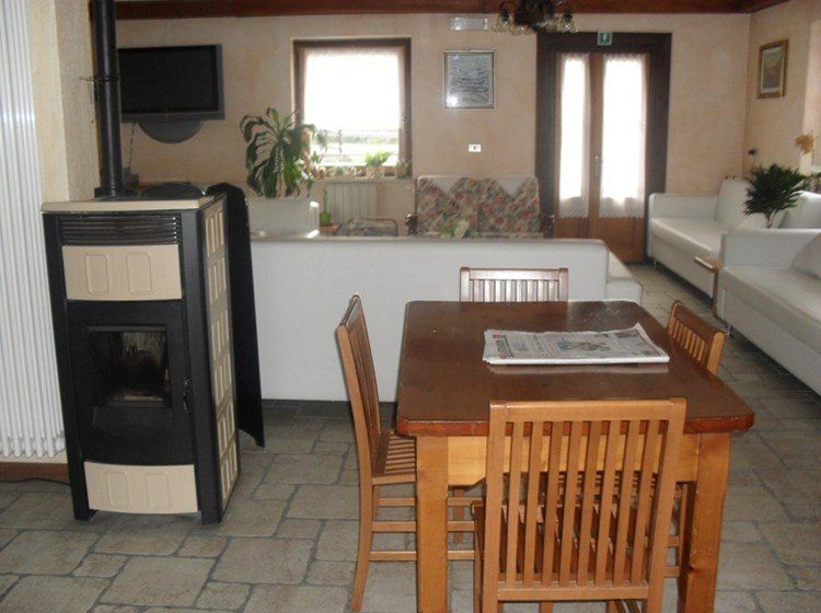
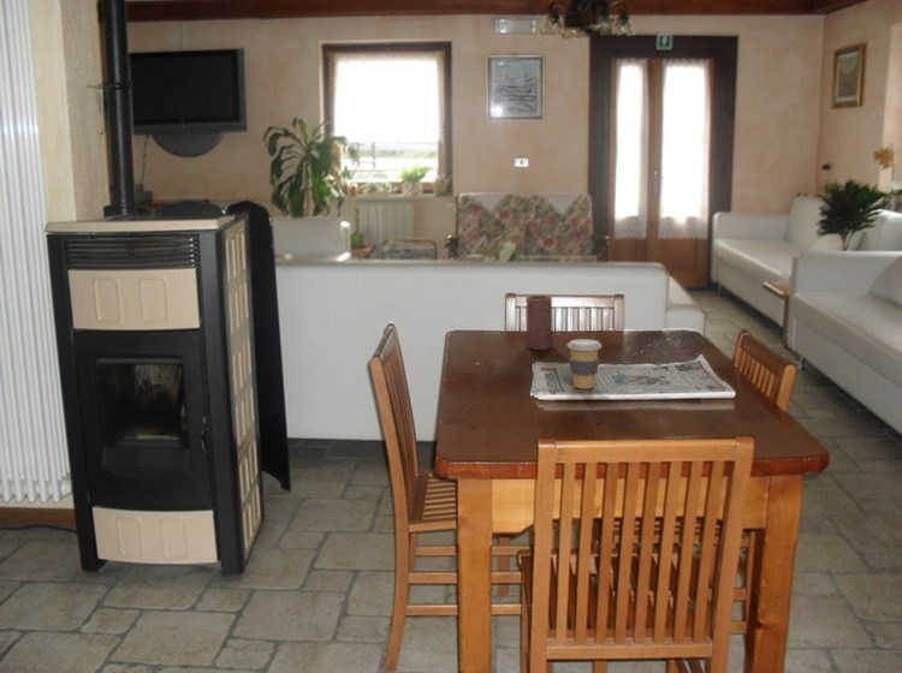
+ candle (539, 322)
+ coffee cup (583, 364)
